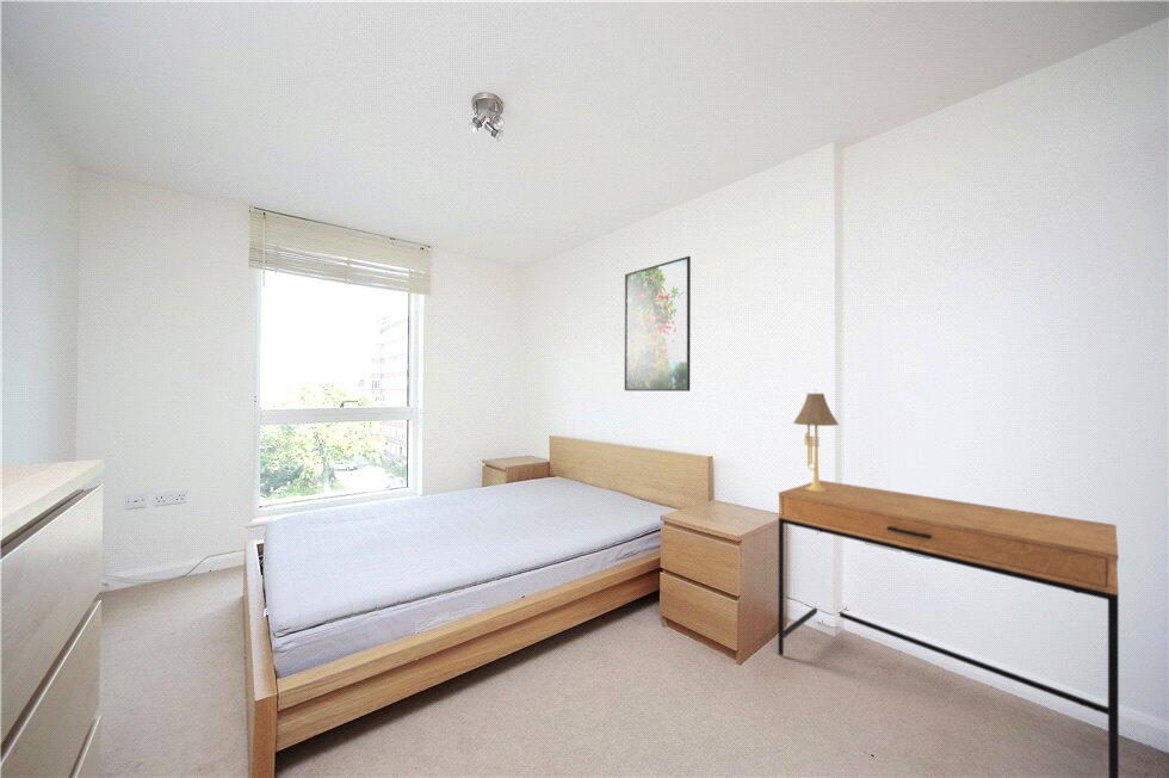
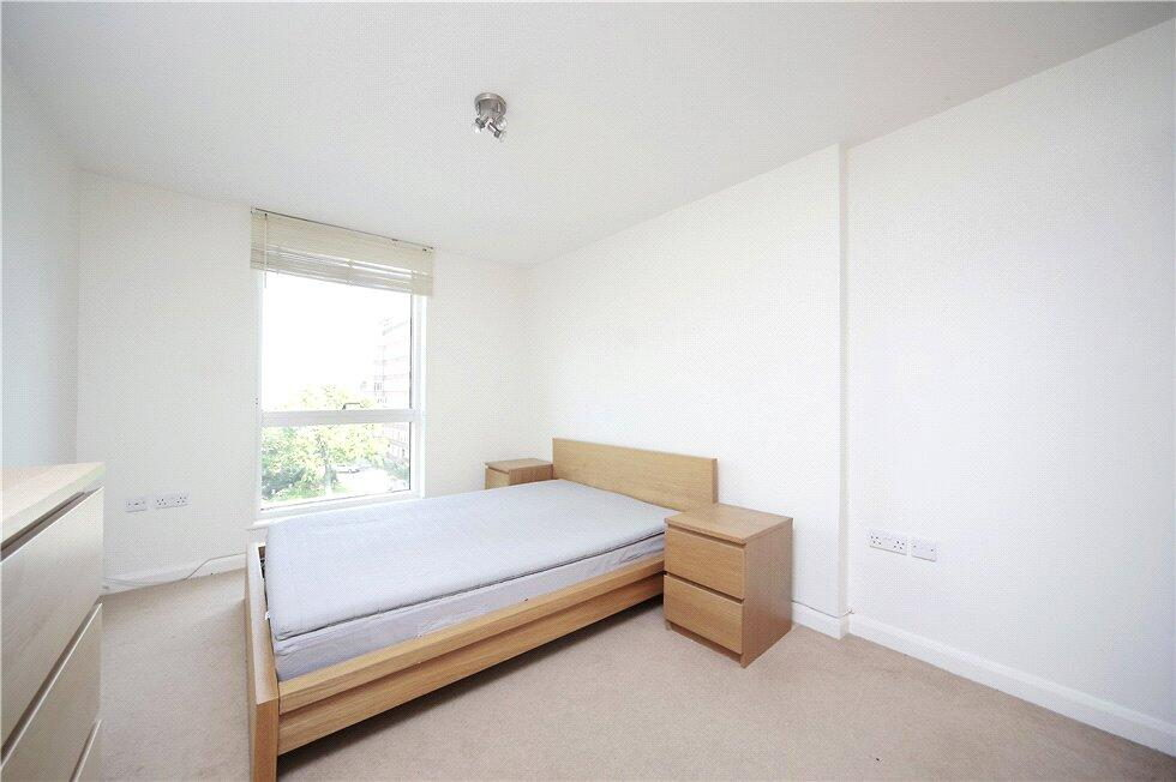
- desk (913, 637)
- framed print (655, 328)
- table lamp (815, 438)
